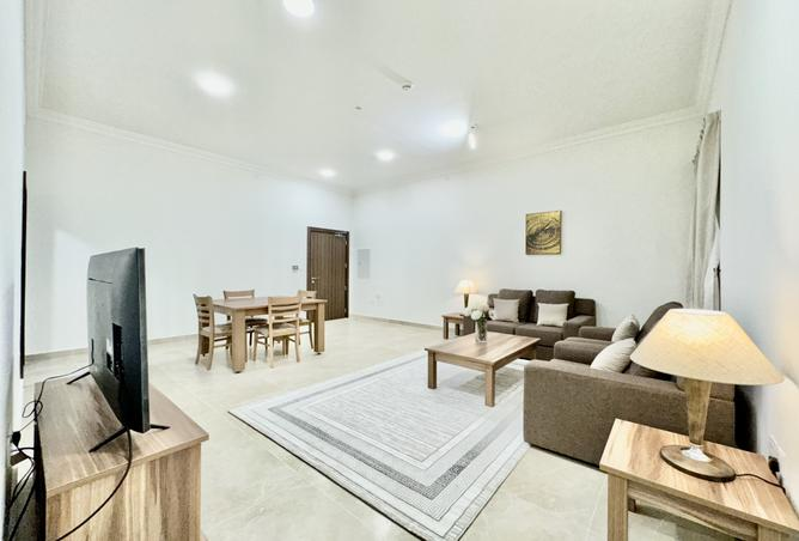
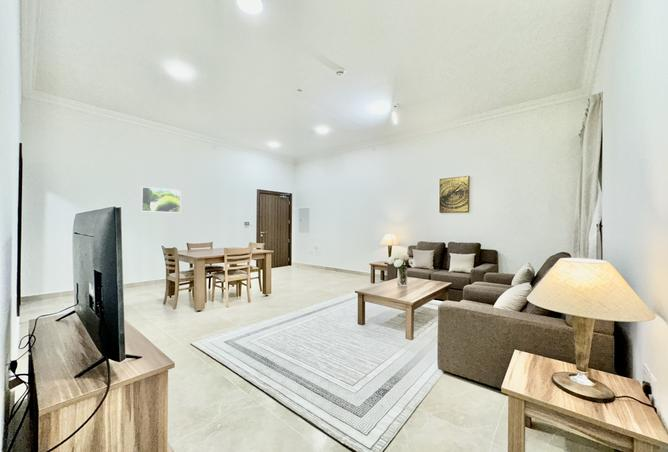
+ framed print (161, 200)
